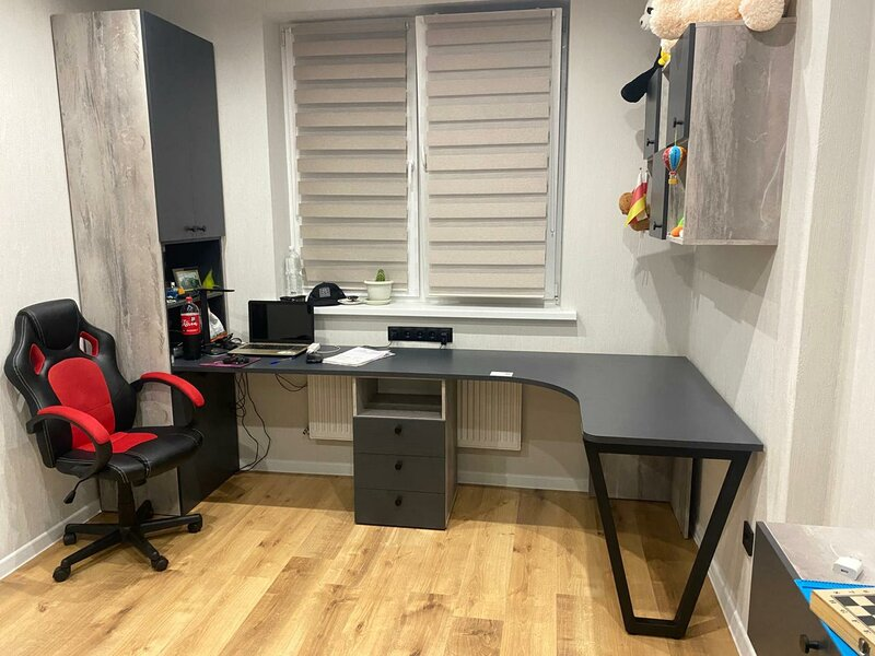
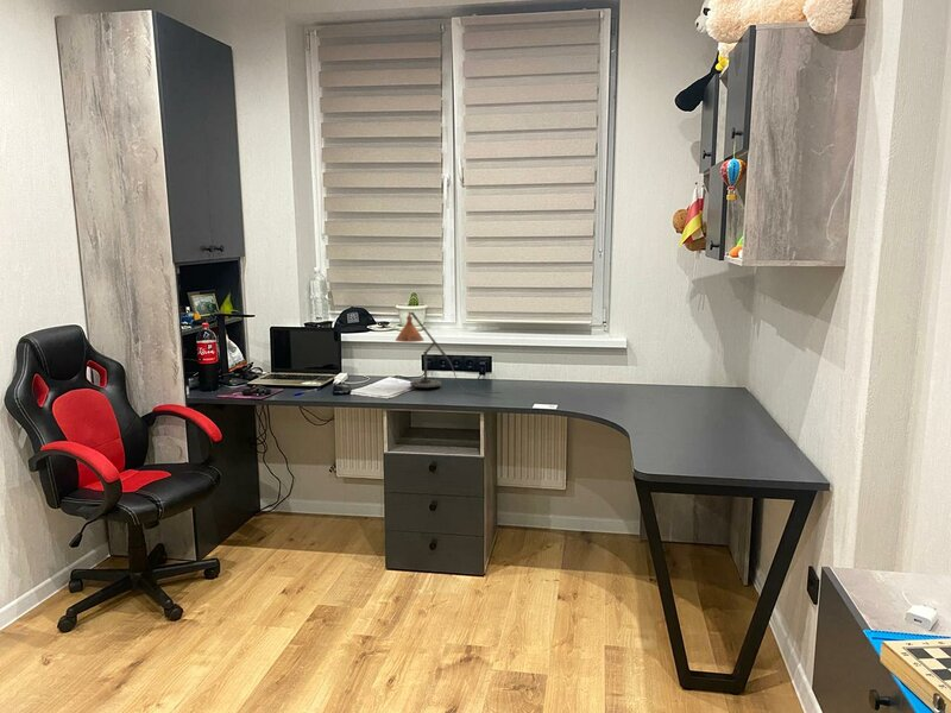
+ desk lamp (445, 353)
